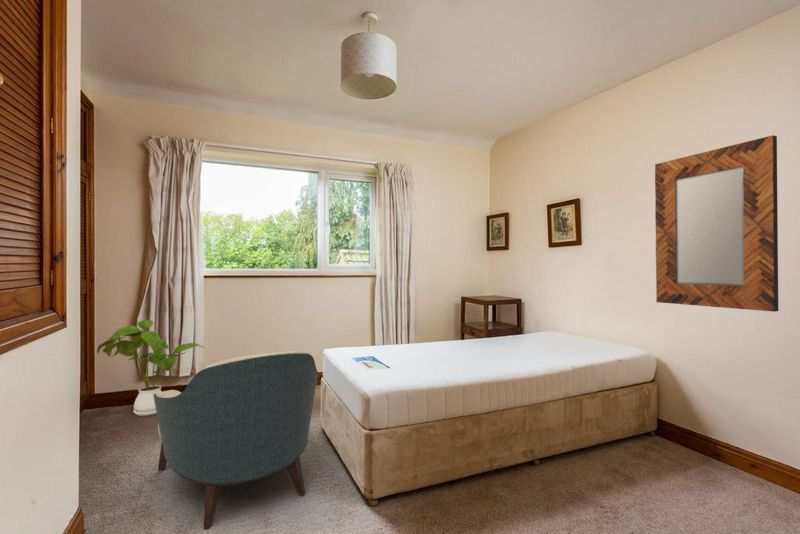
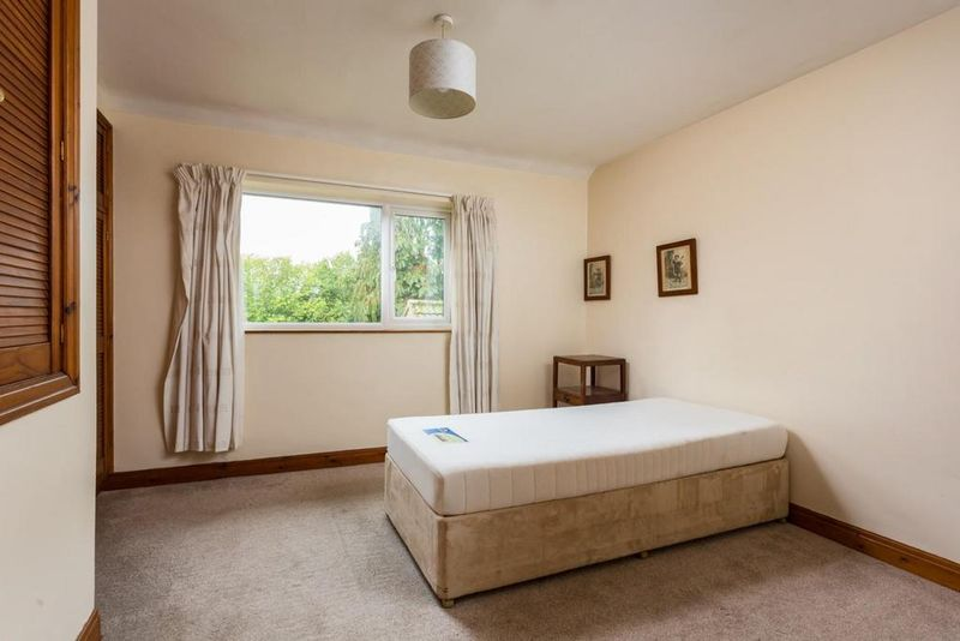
- house plant (147, 367)
- home mirror (709, 229)
- armchair (241, 410)
